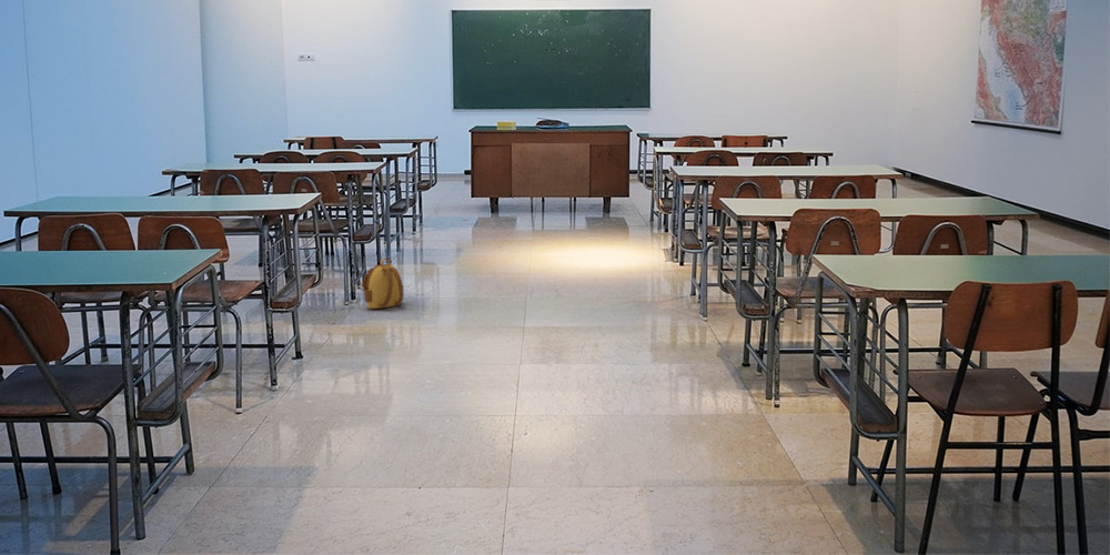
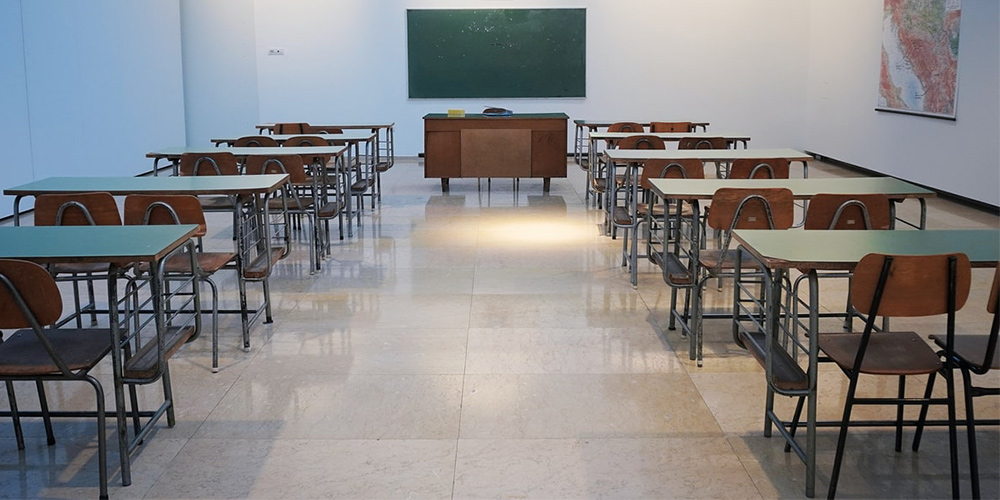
- backpack (384, 282)
